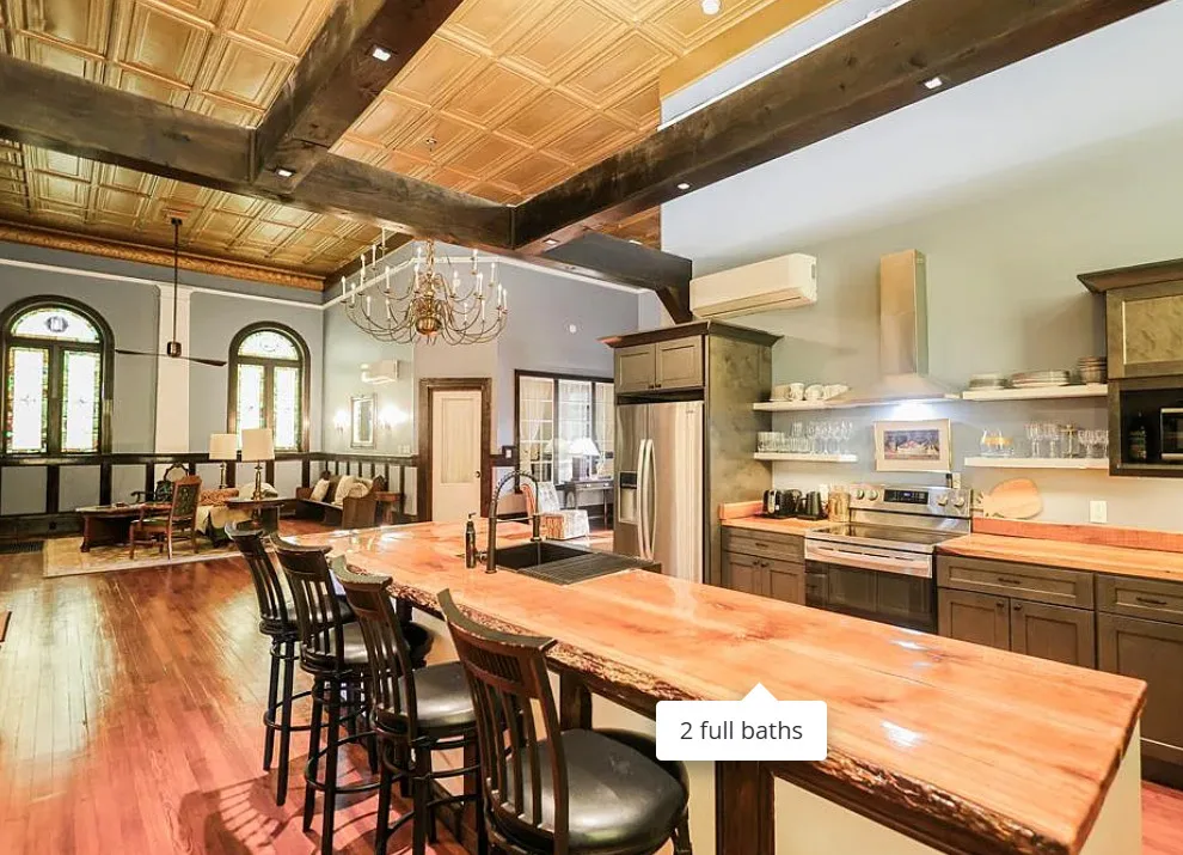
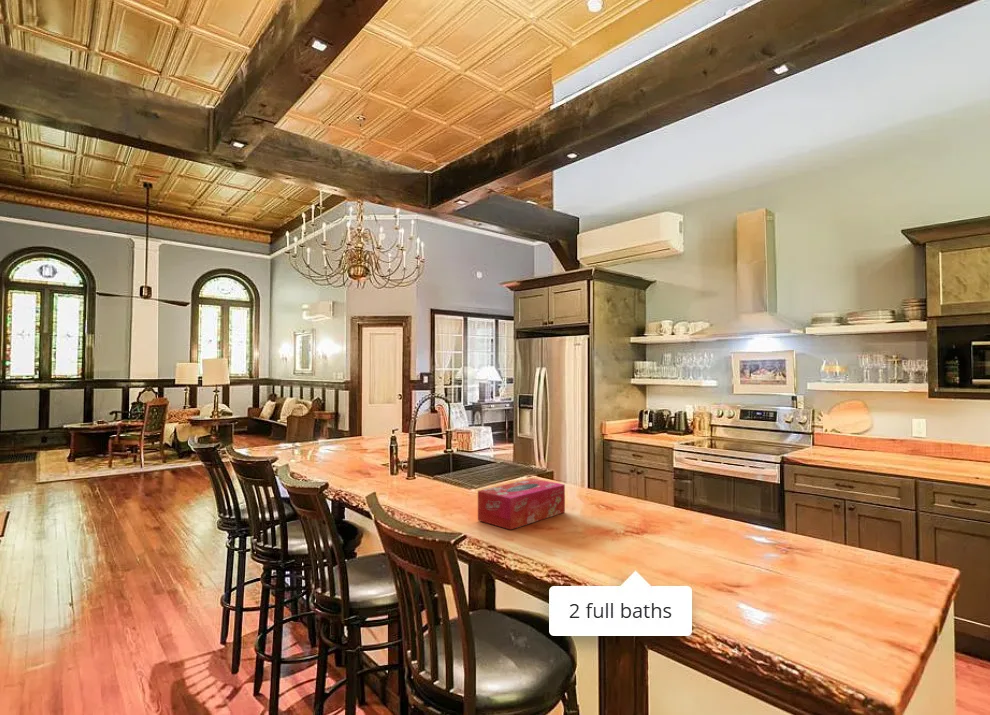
+ tissue box (522, 501)
